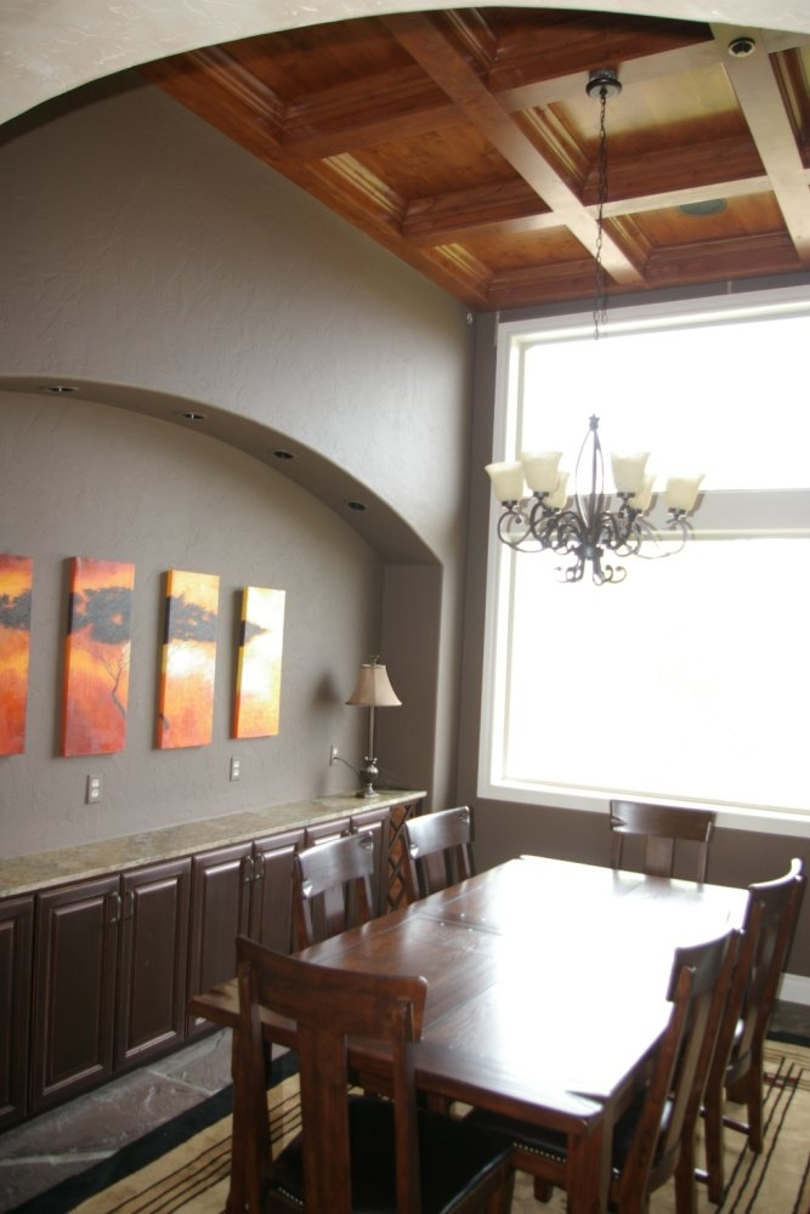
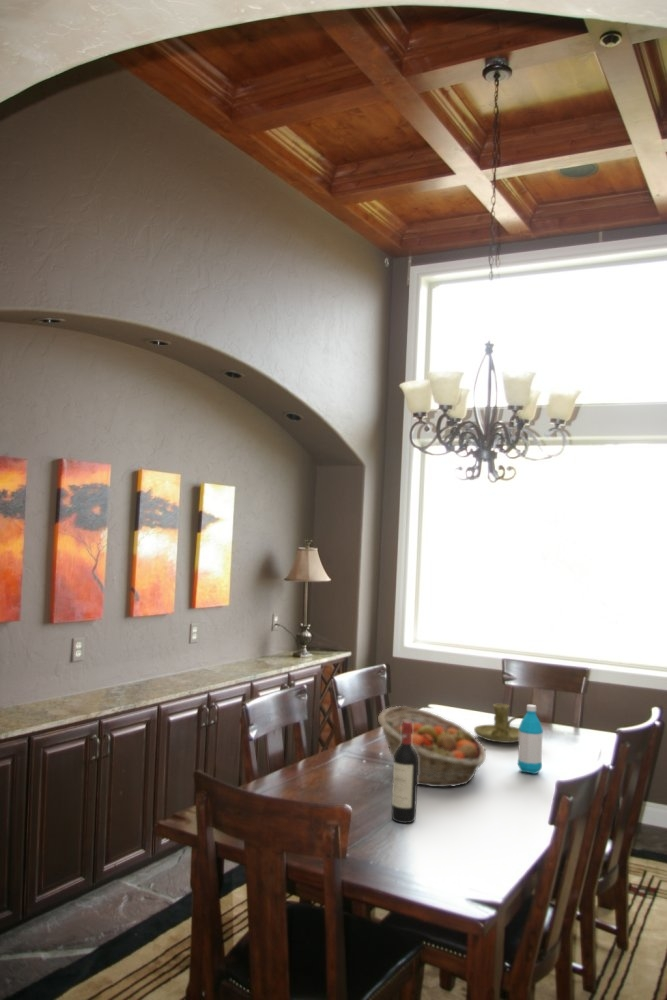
+ fruit basket (431, 744)
+ candle holder (507, 723)
+ wine bottle (405, 770)
+ water bottle (530, 738)
